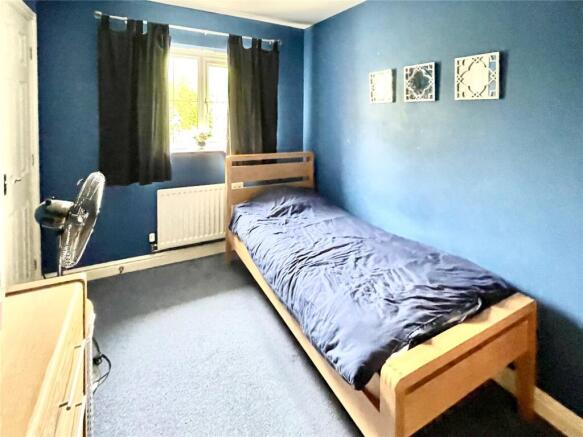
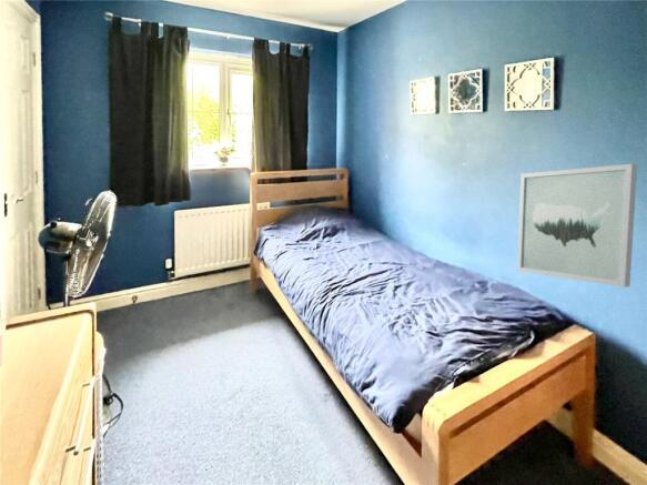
+ wall art (569, 224)
